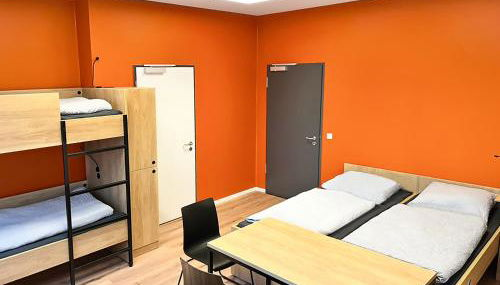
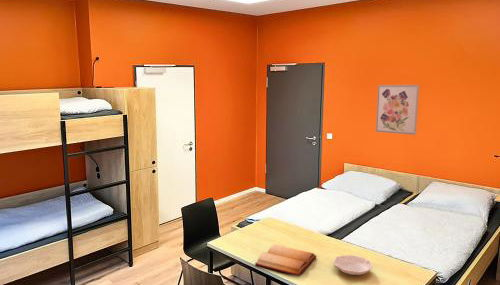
+ wall art (396, 109)
+ bible (286, 257)
+ bowl (352, 266)
